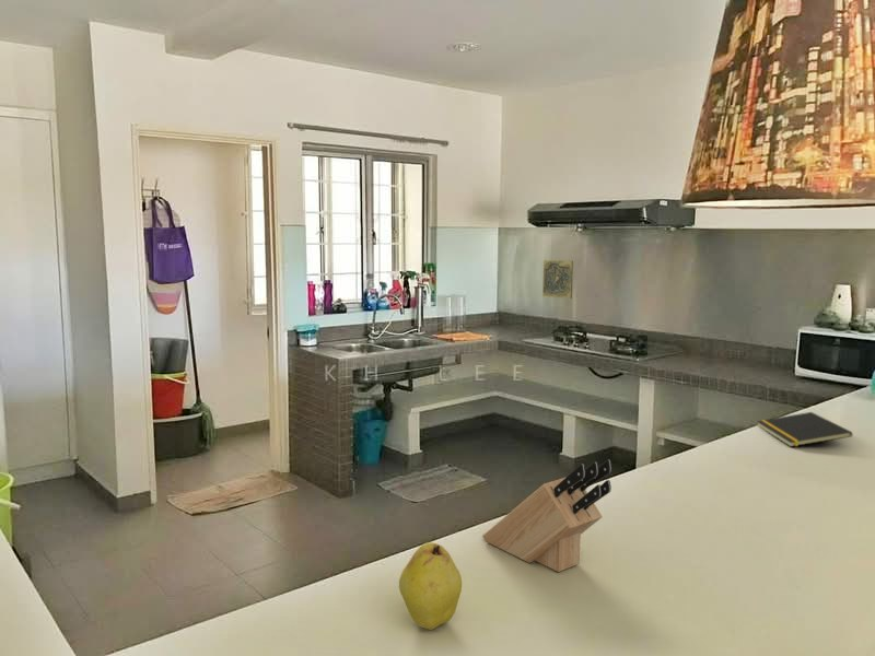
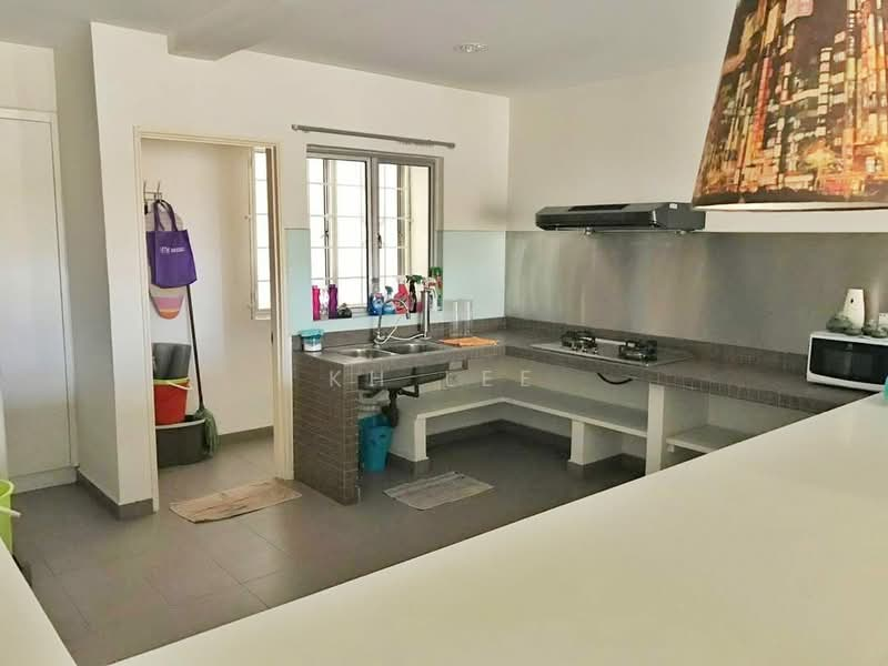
- notepad (802, 427)
- knife block (547, 502)
- fruit (430, 583)
- decorative tile (557, 279)
